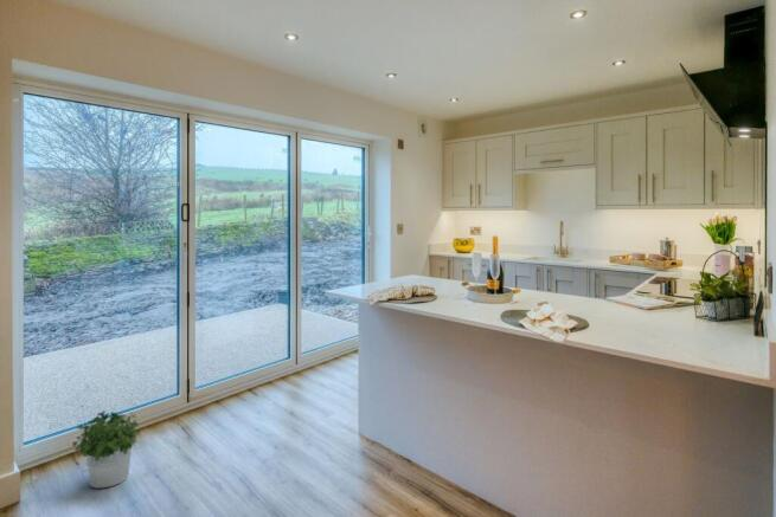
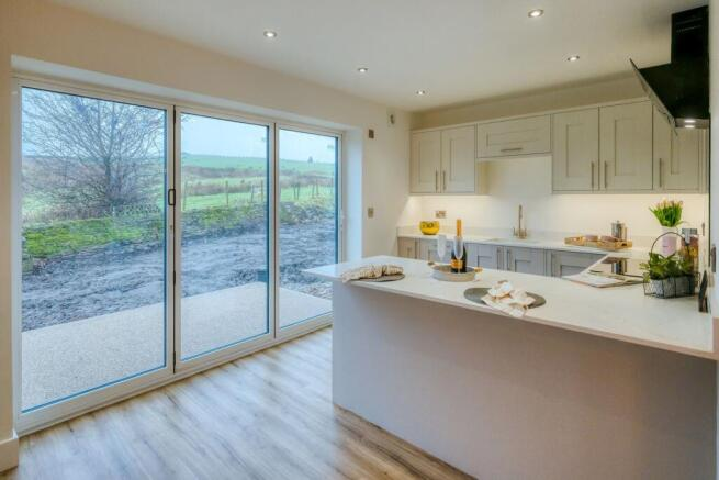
- potted plant (107, 447)
